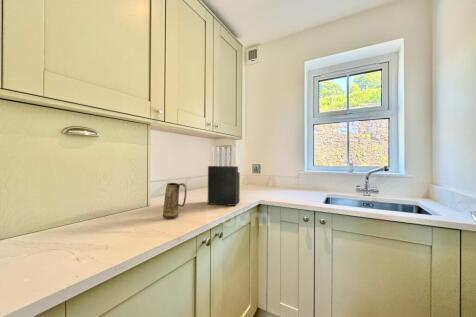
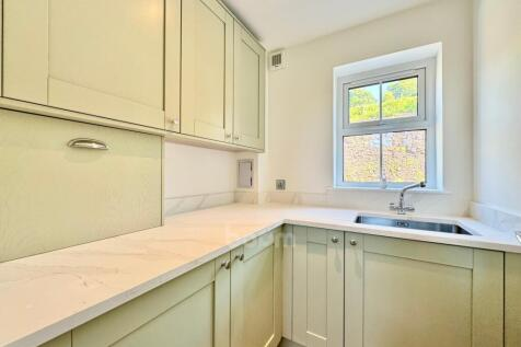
- mug (174, 200)
- knife block (224, 175)
